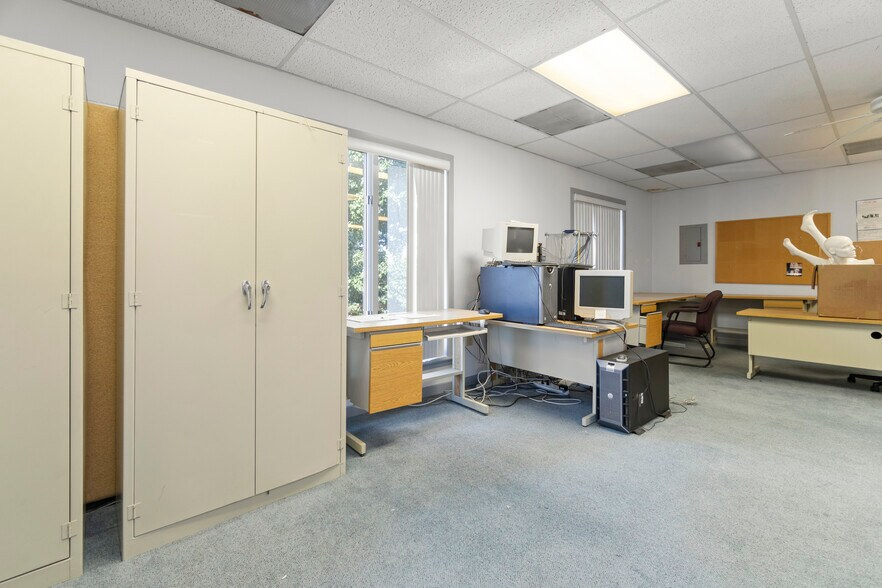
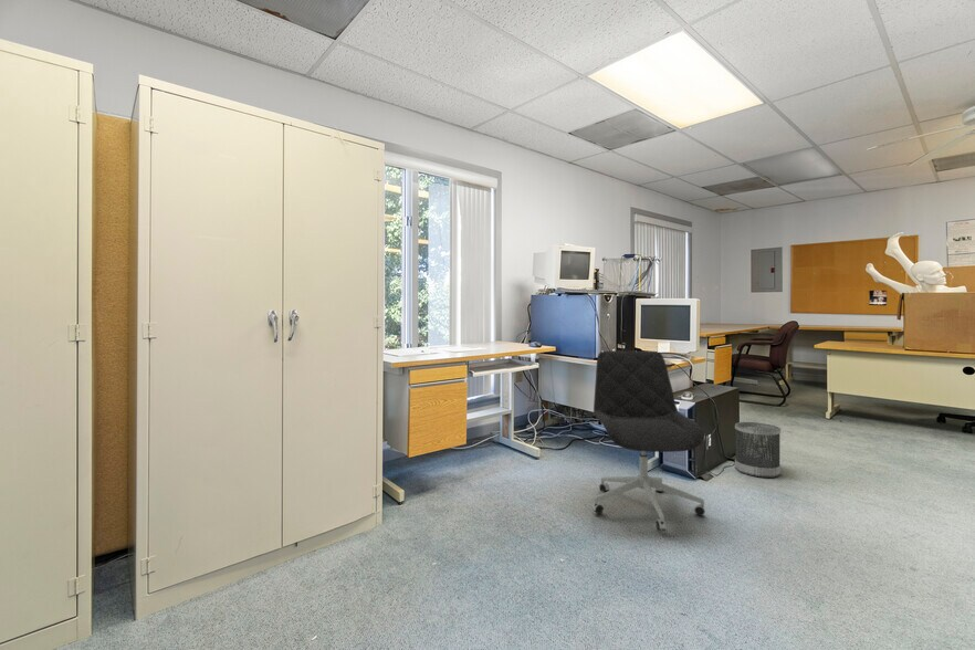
+ wastebasket (757, 448)
+ office chair (642, 430)
